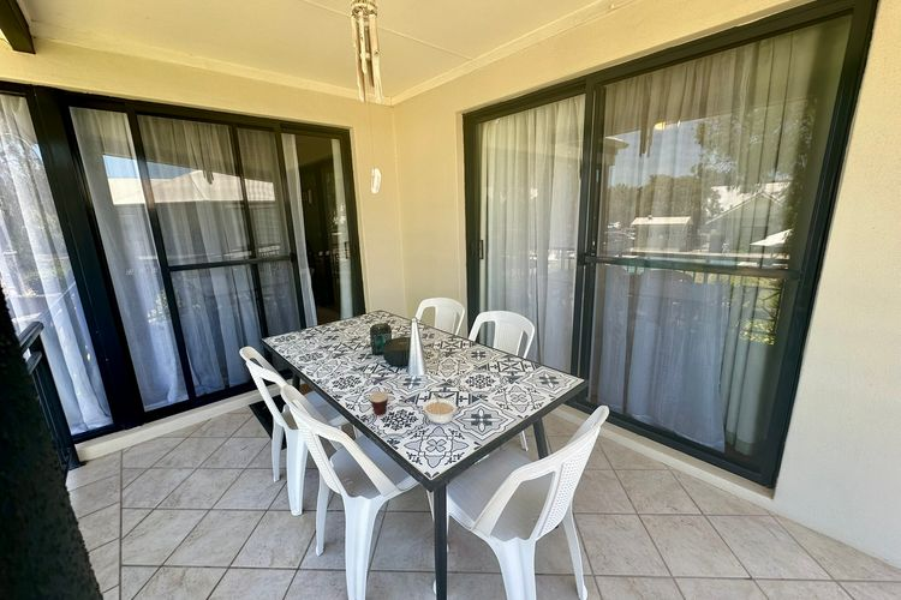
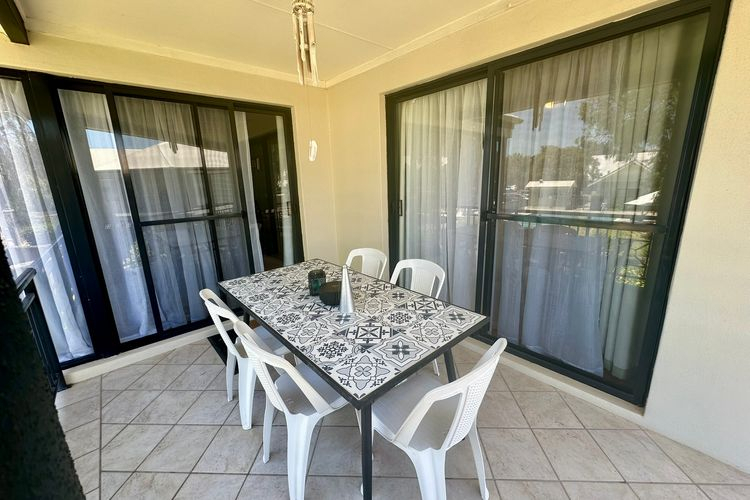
- cup (384, 395)
- legume (438, 410)
